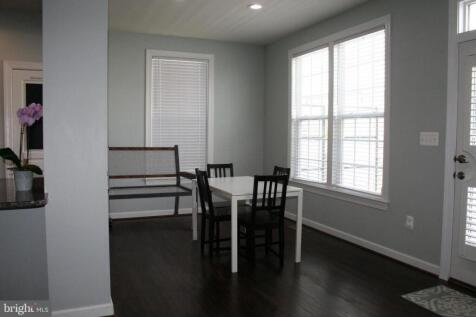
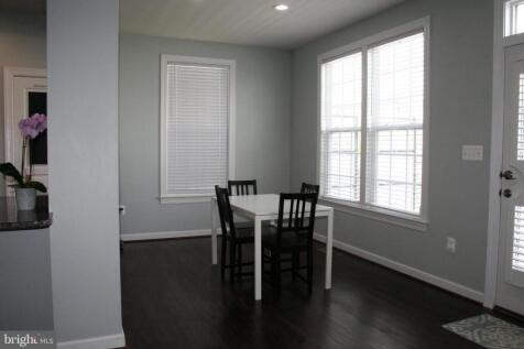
- bench (140, 186)
